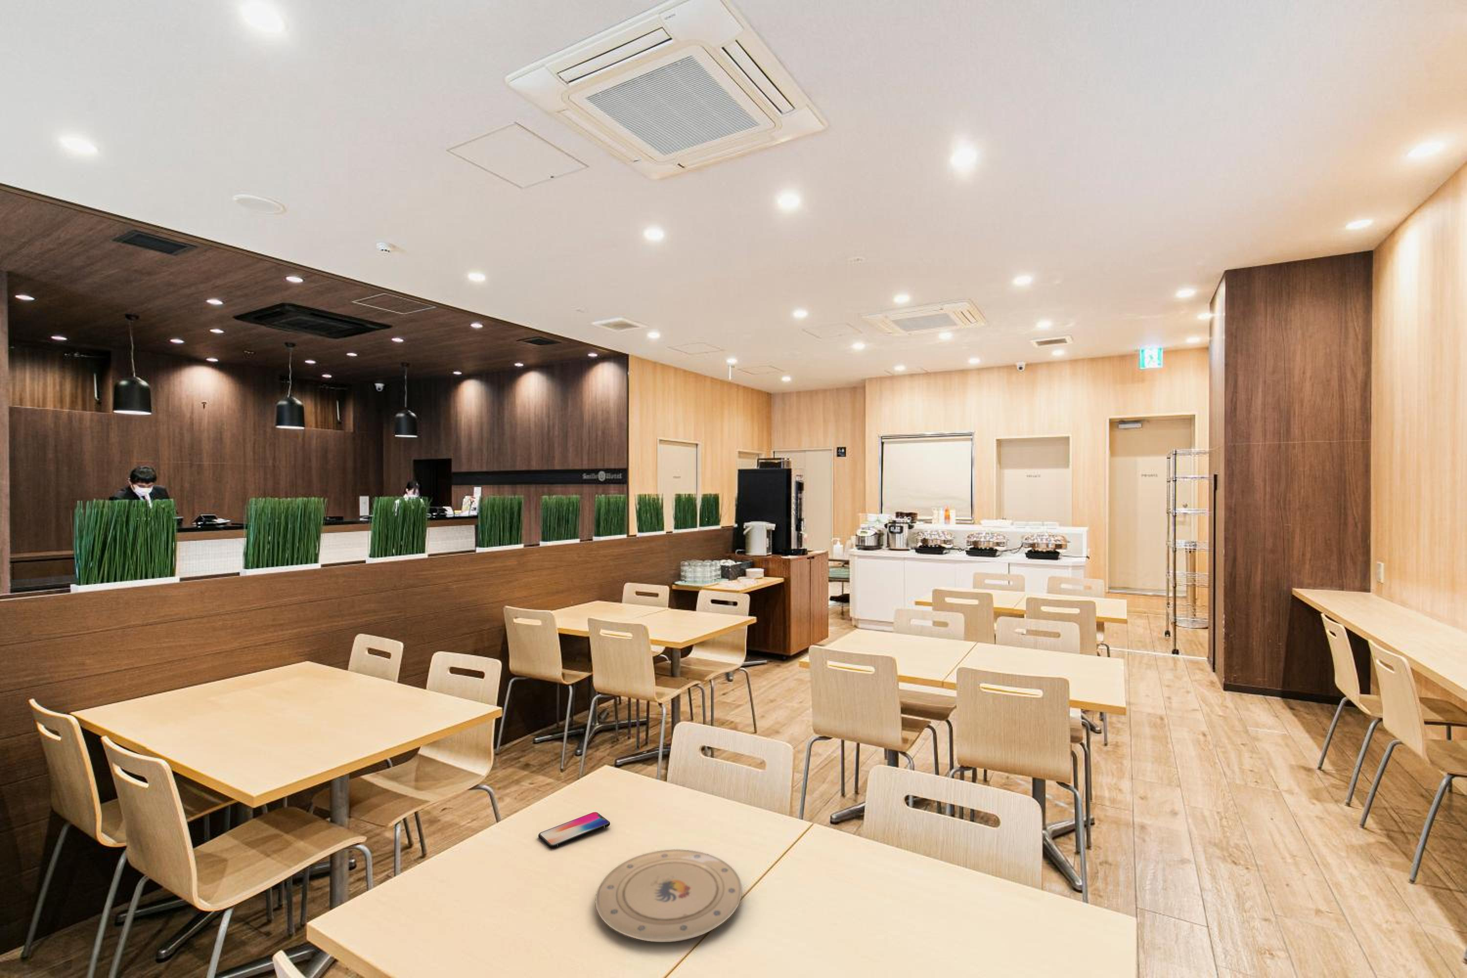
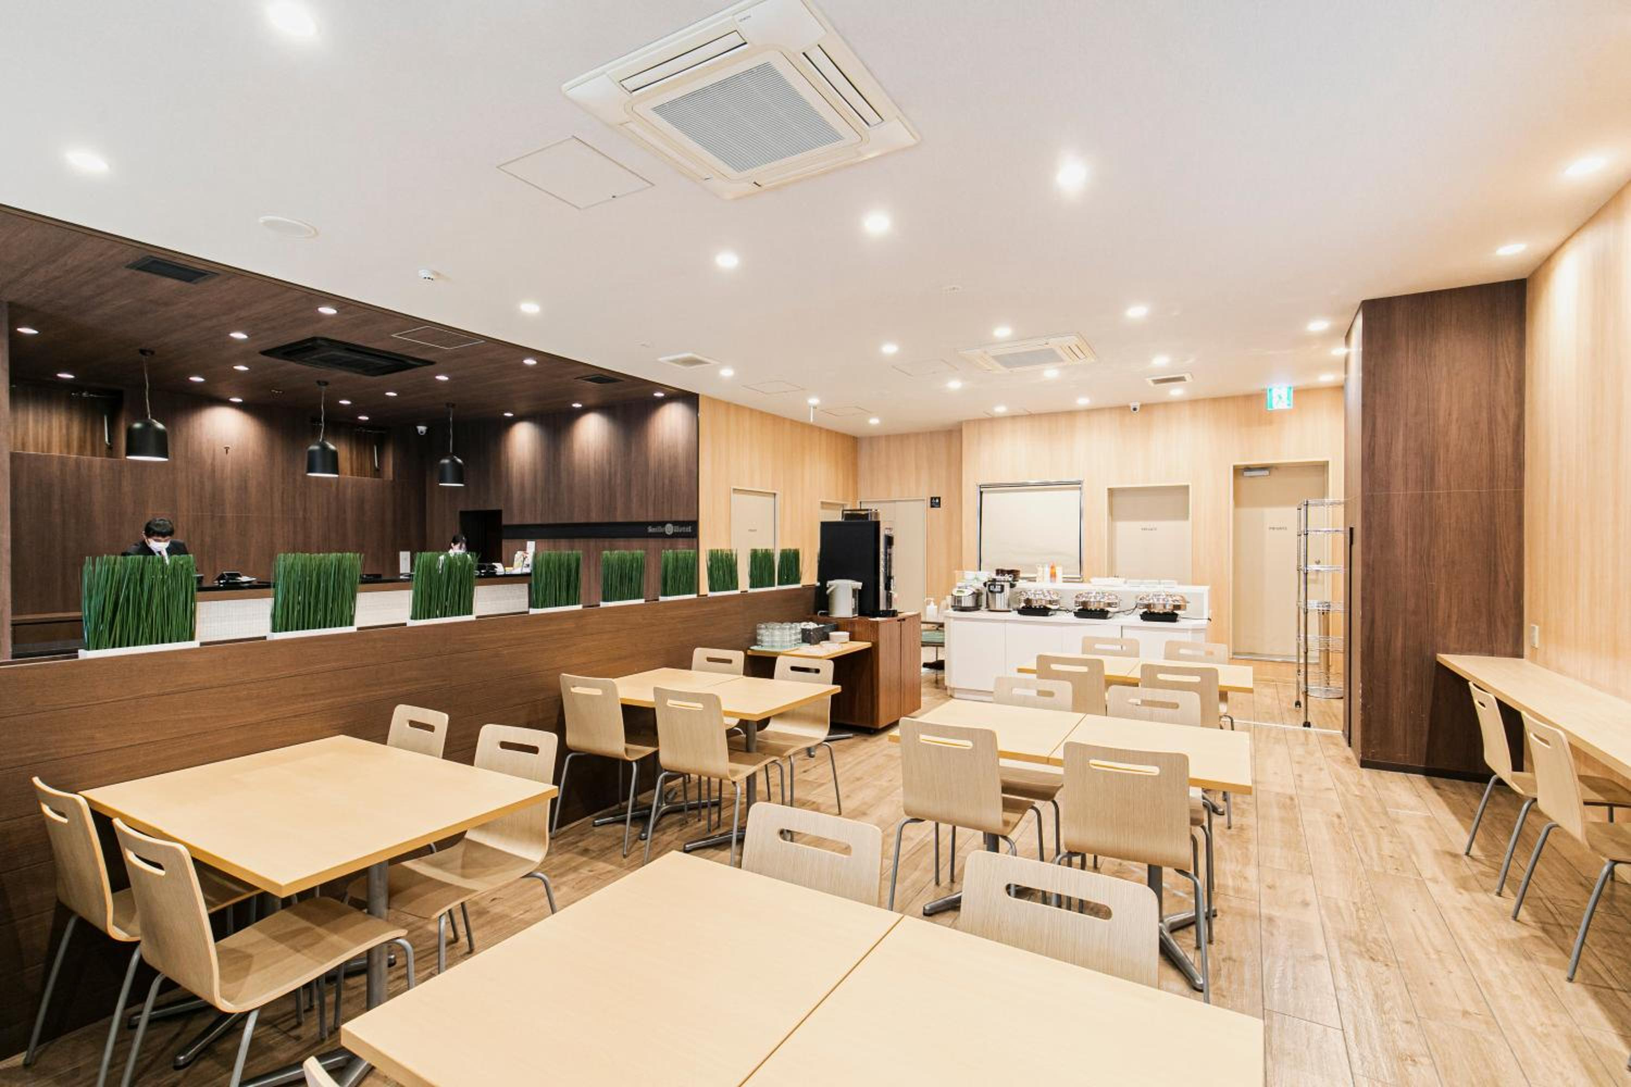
- smartphone (574, 830)
- plate (669, 894)
